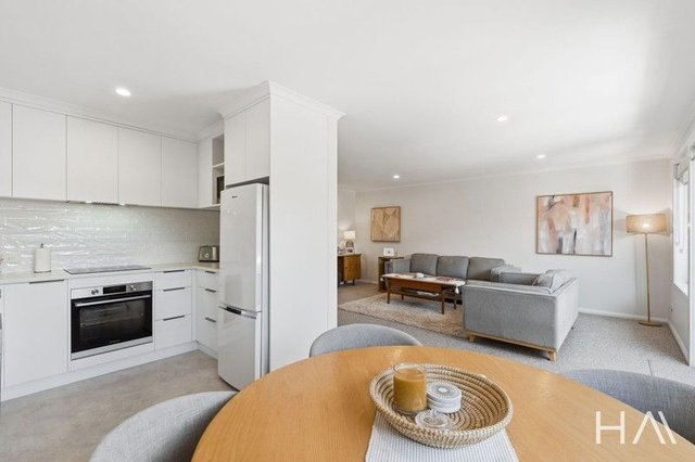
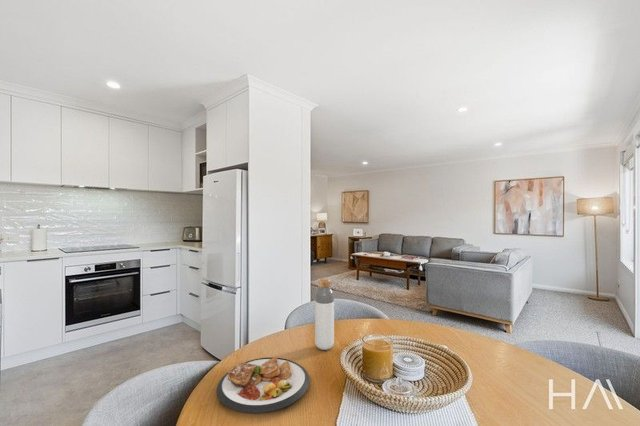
+ bottle (324, 313)
+ plate (264, 378)
